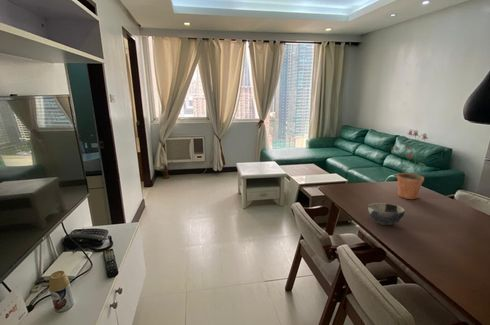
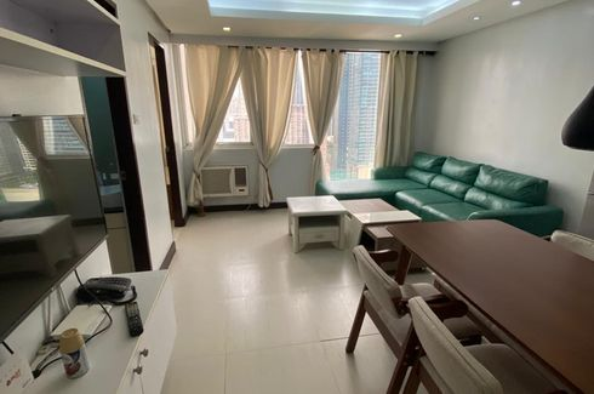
- potted plant (408, 164)
- bowl (384, 214)
